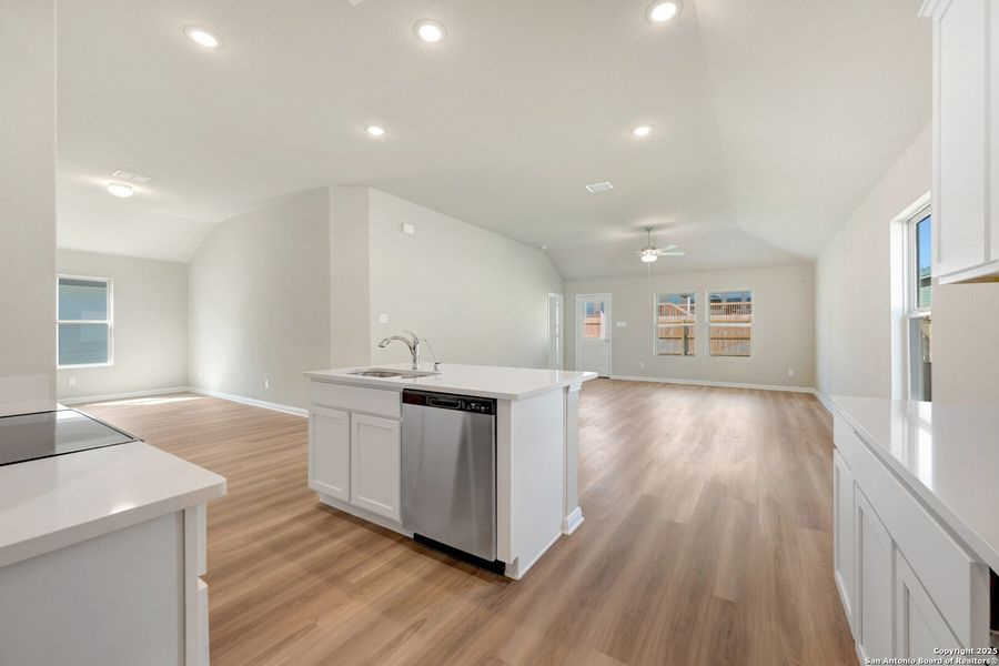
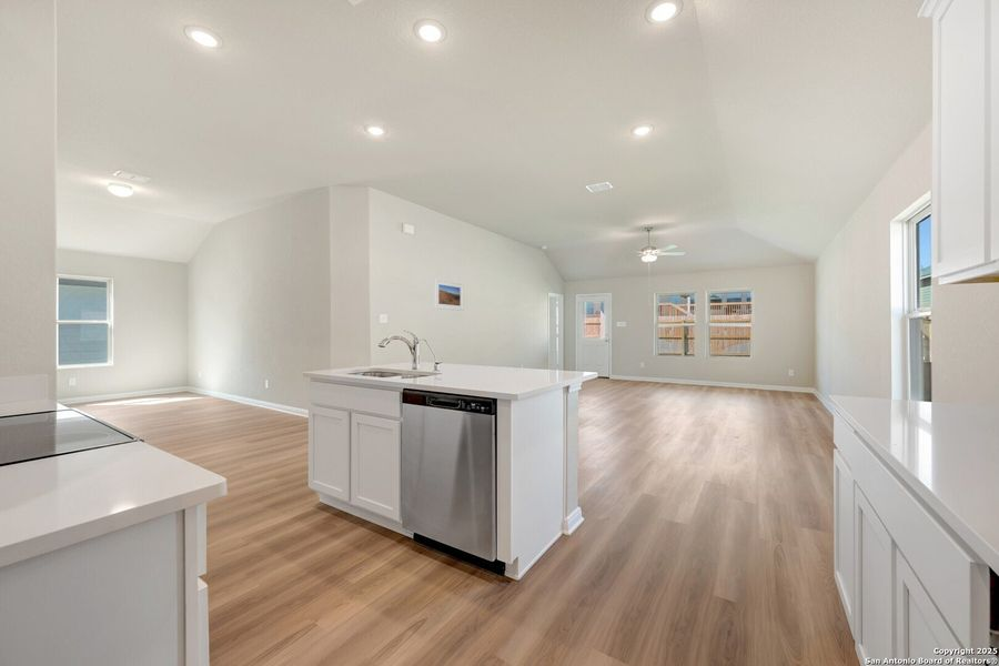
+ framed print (448, 295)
